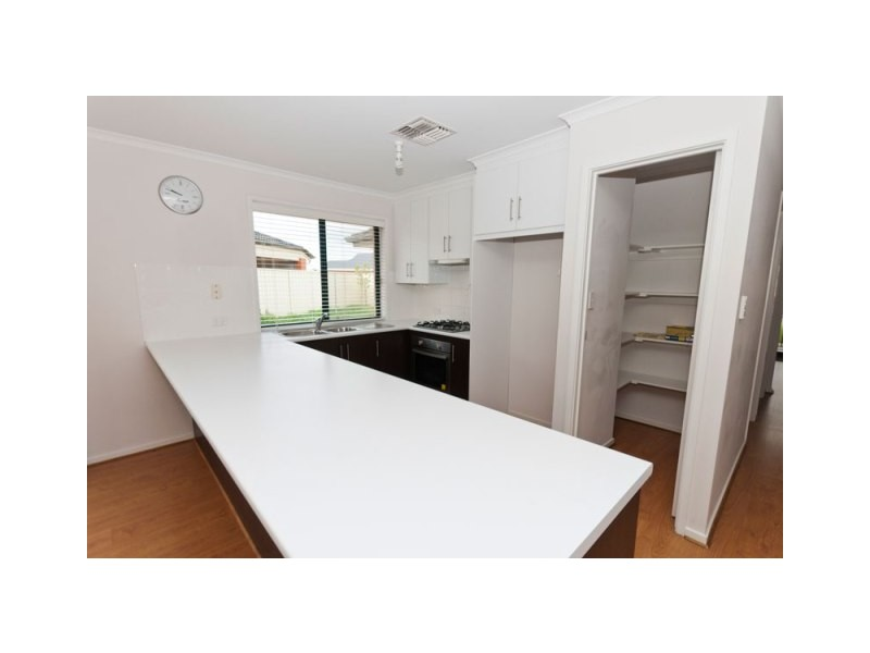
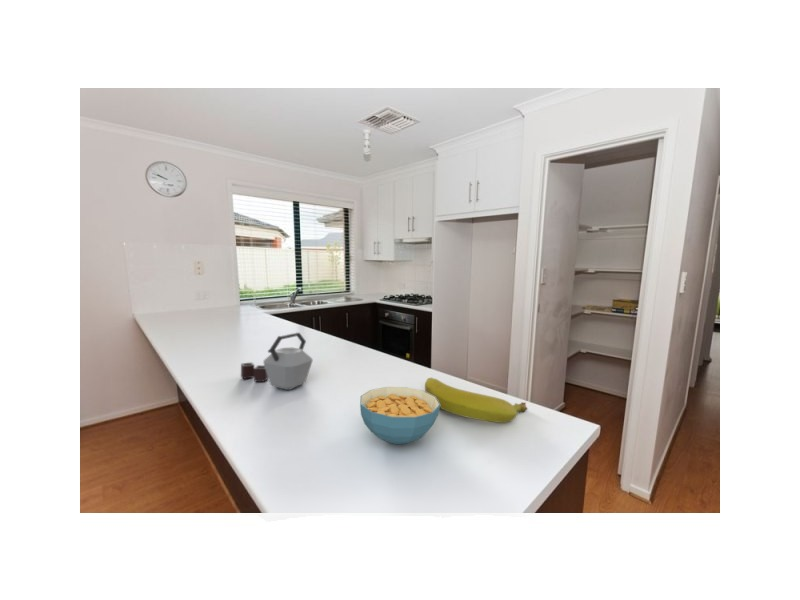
+ kettle (272, 357)
+ cereal bowl (398, 419)
+ banana (466, 395)
